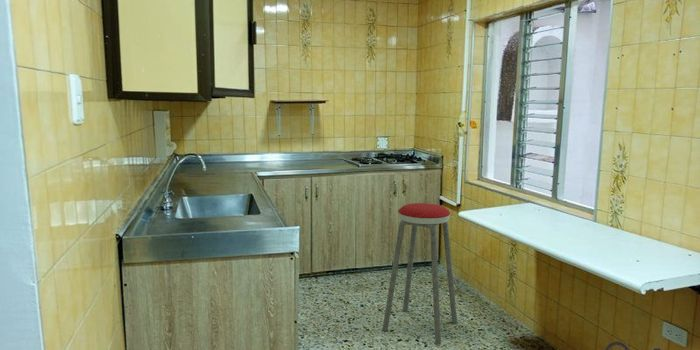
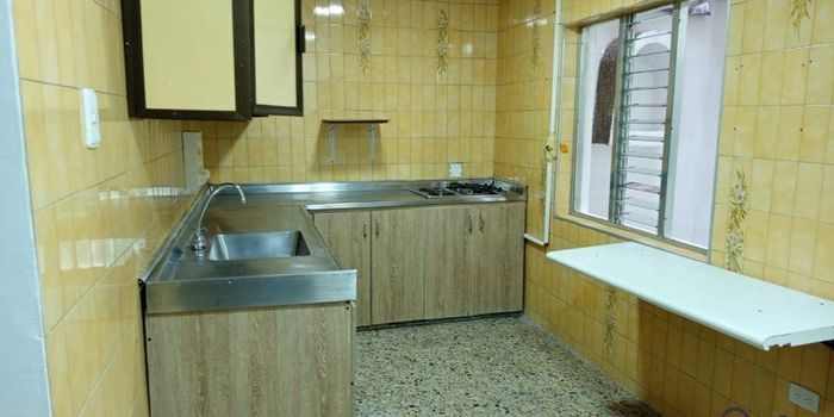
- music stool (412, 267)
